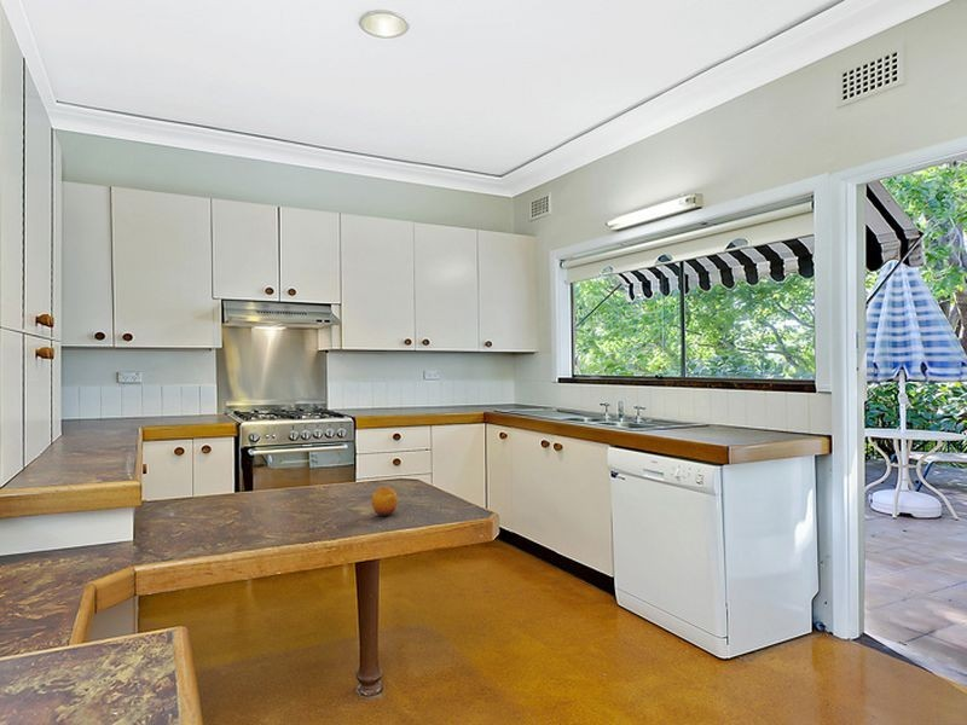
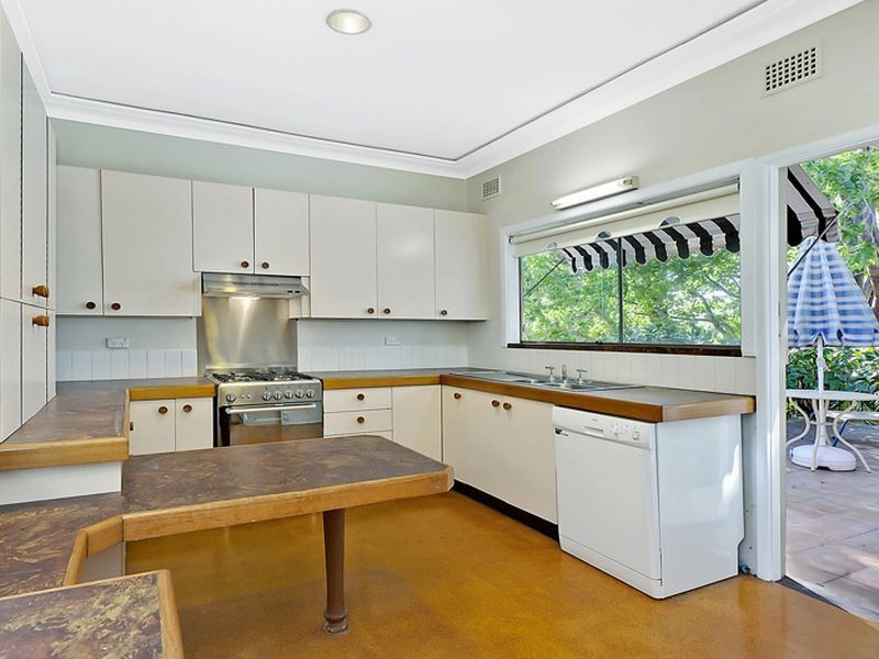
- fruit (384, 500)
